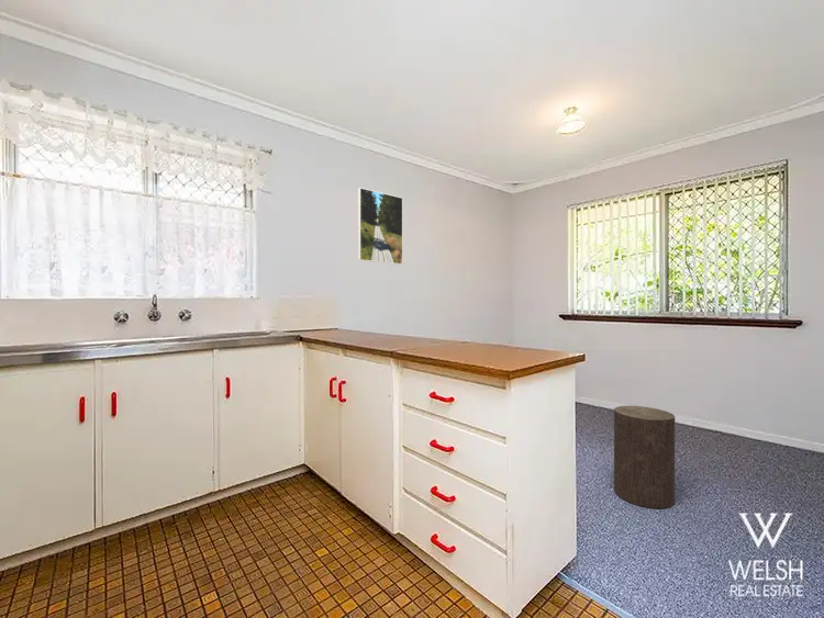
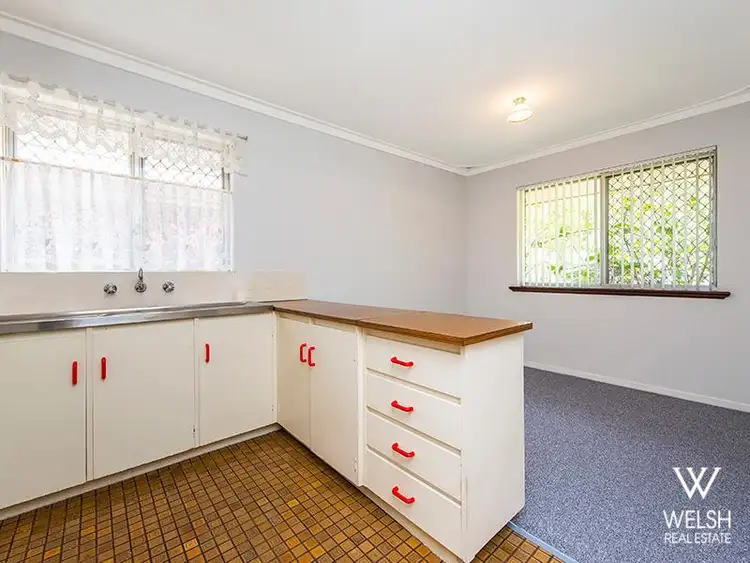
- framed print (381, 227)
- stool (643, 453)
